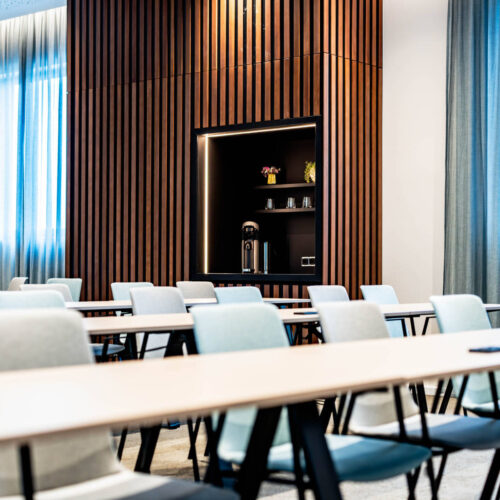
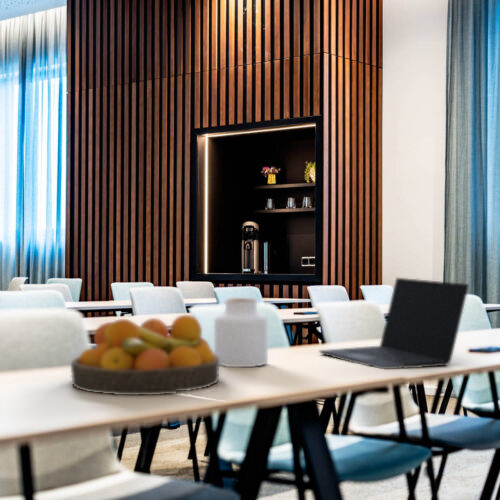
+ fruit bowl (146, 348)
+ laptop (391, 320)
+ jar (242, 331)
